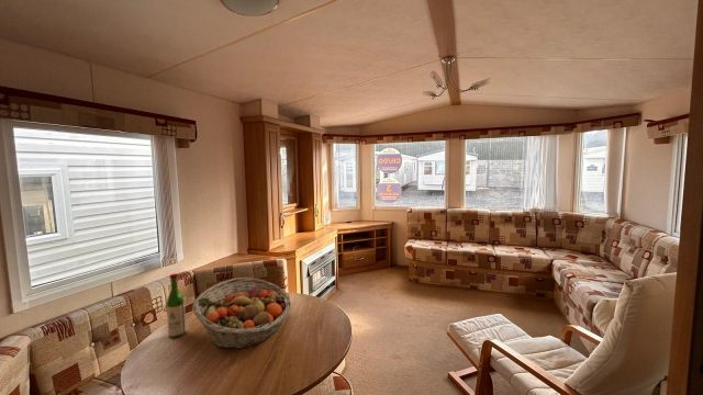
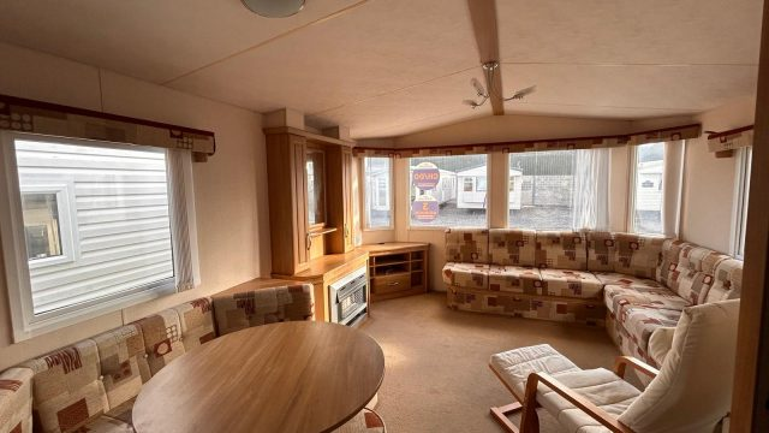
- wine bottle (175, 304)
- fruit basket (245, 309)
